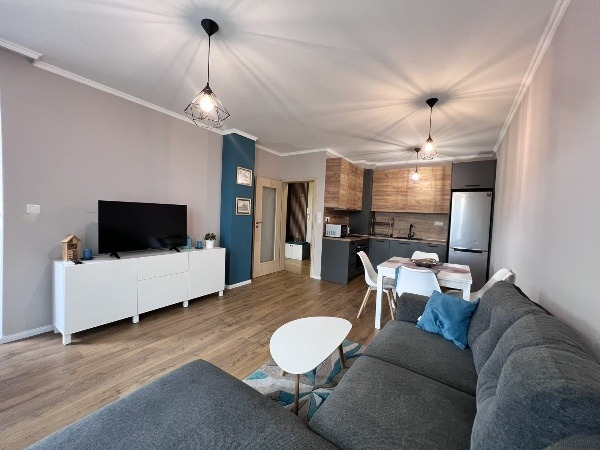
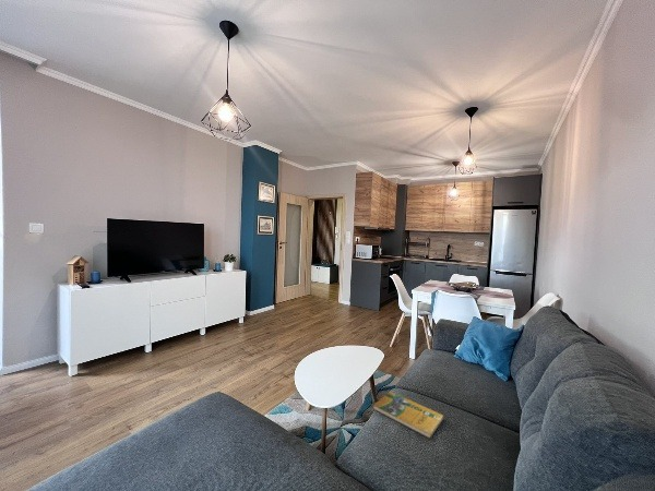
+ booklet (407, 411)
